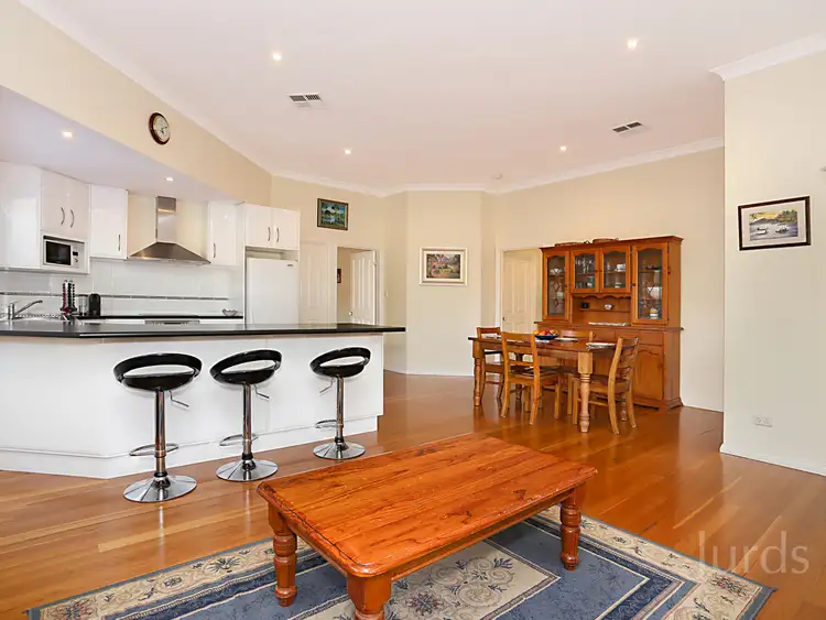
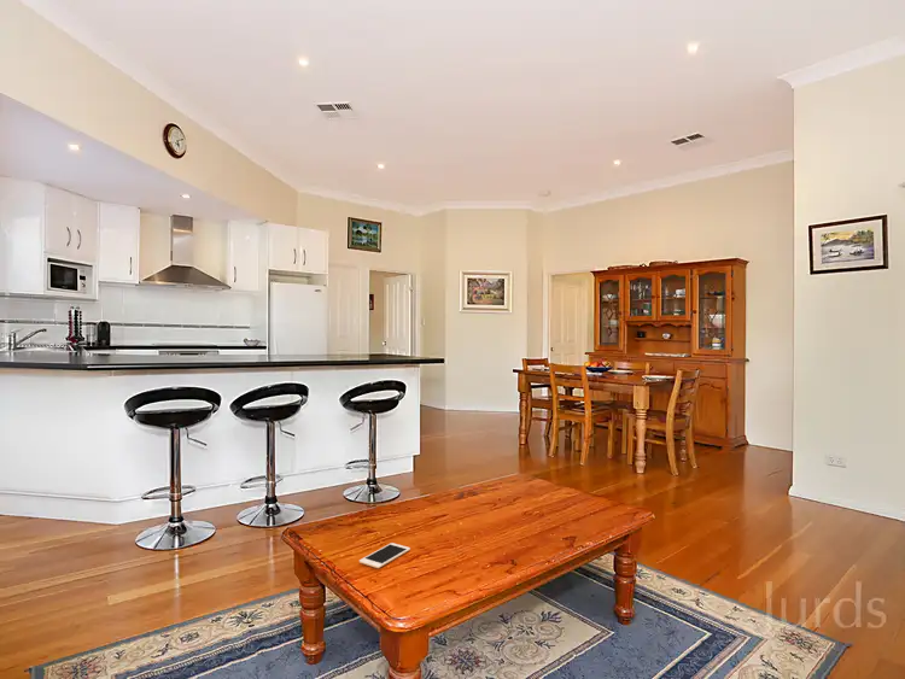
+ cell phone (385, 555)
